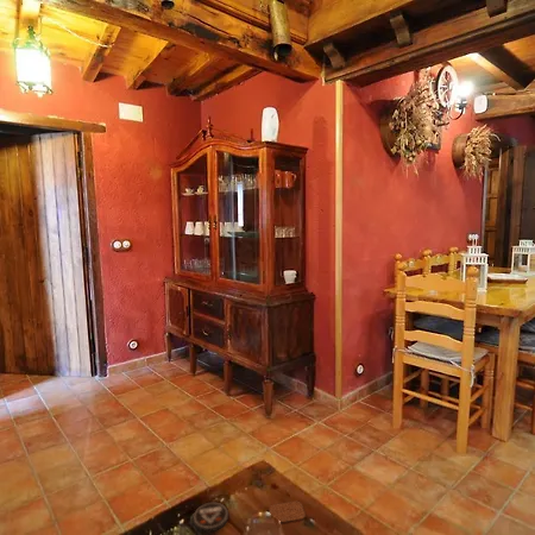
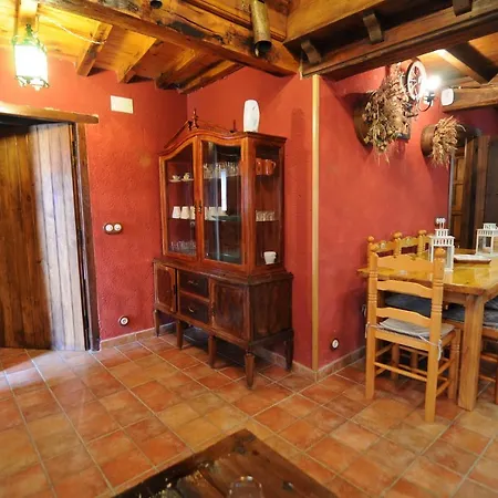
- coaster (287, 511)
- coaster (210, 516)
